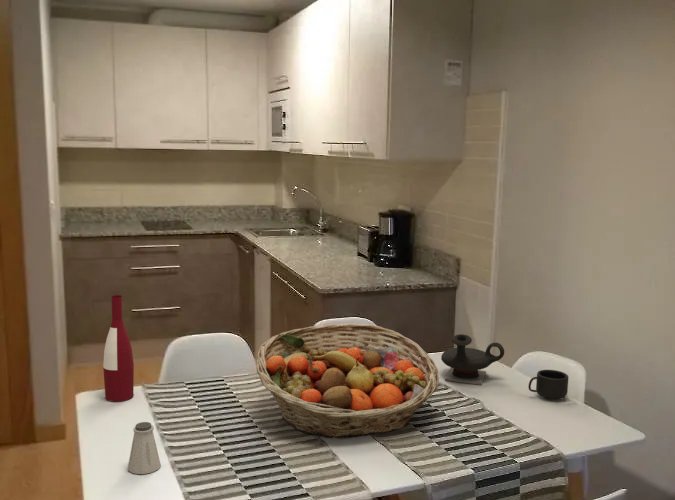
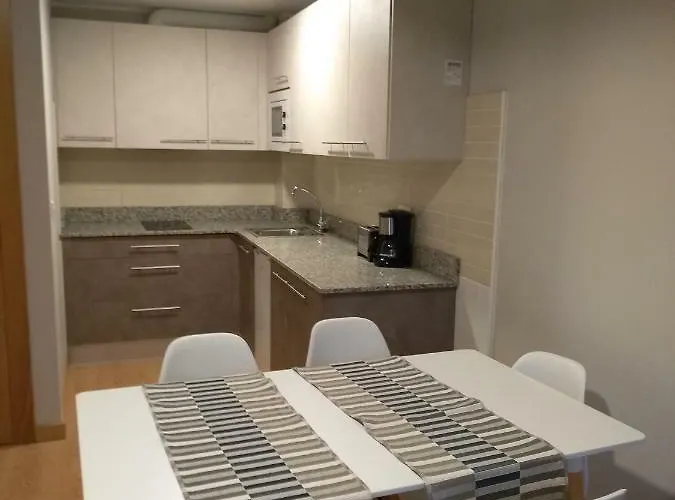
- saltshaker (143, 445)
- teapot (471, 355)
- fruit basket (347, 377)
- mug (547, 385)
- alcohol (118, 347)
